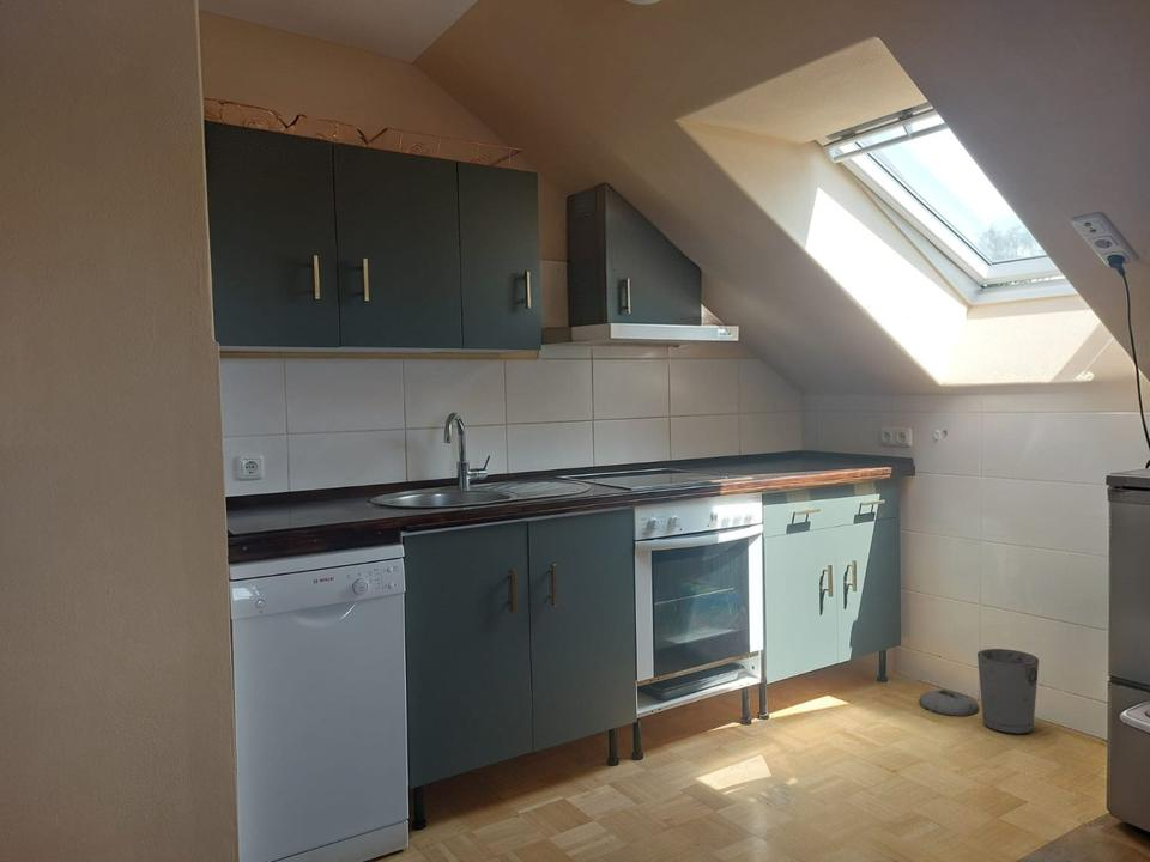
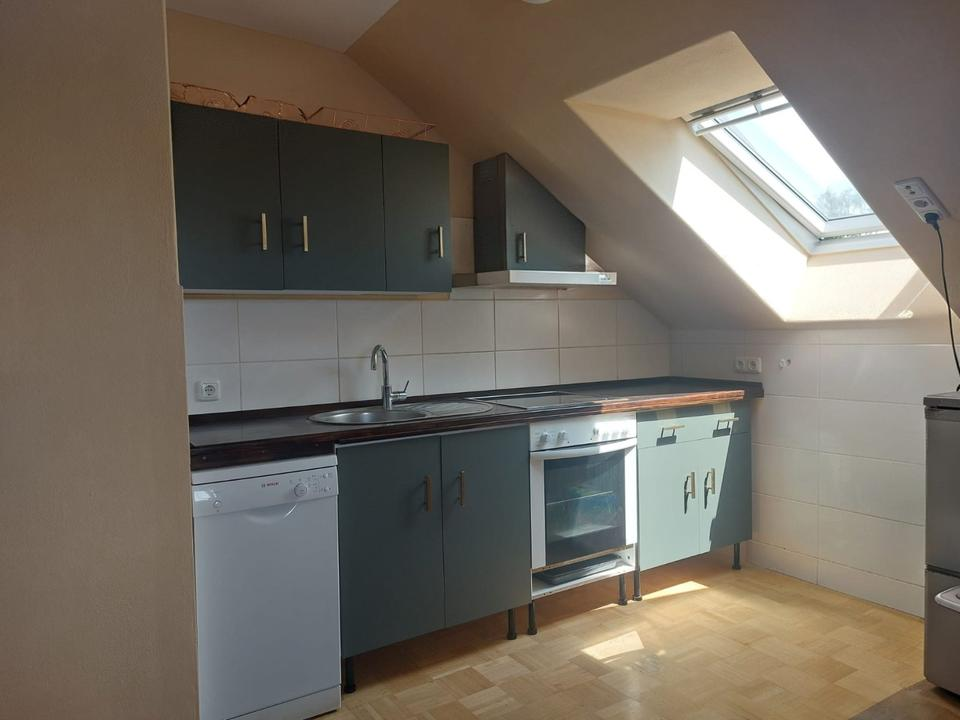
- trash can (980, 681)
